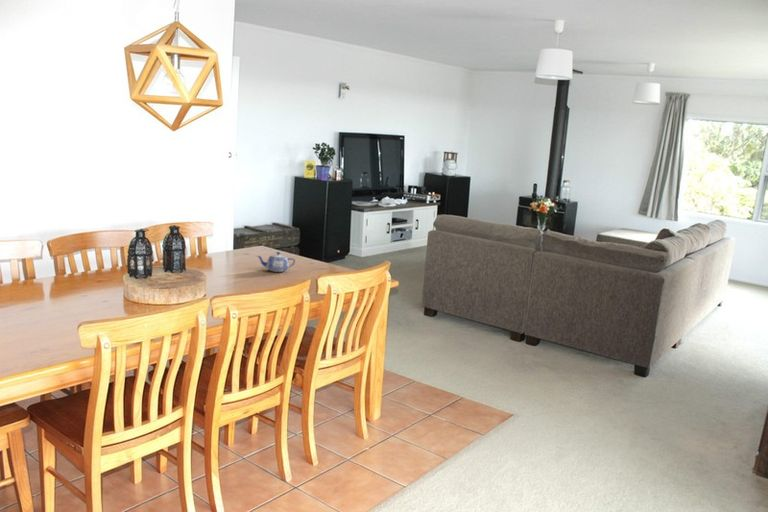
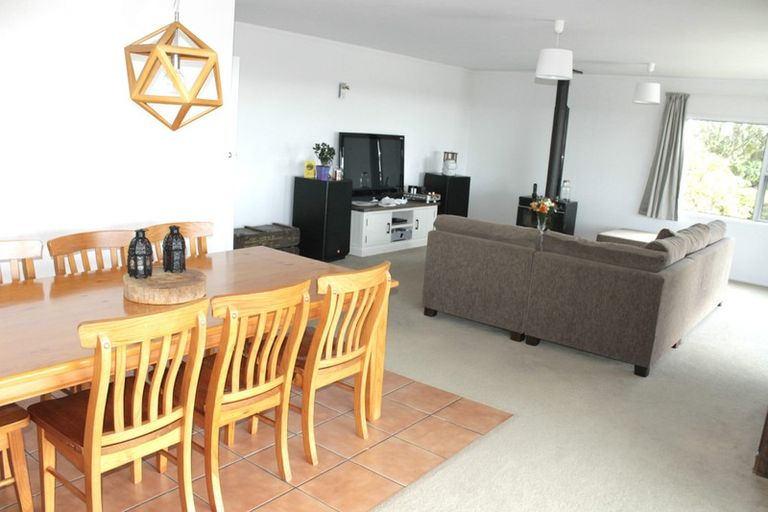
- teapot (275, 261)
